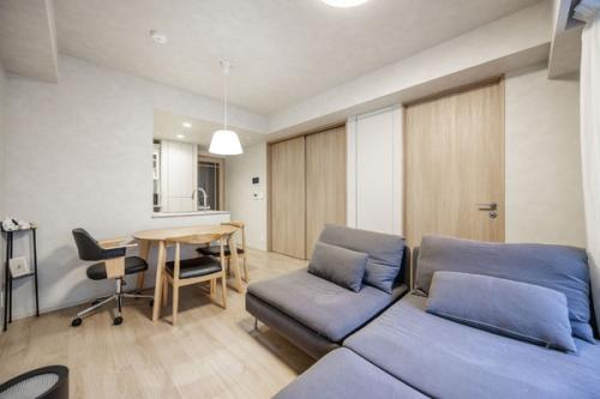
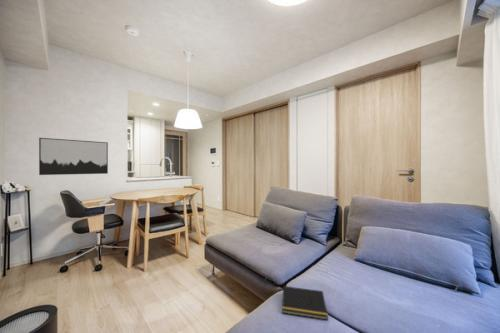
+ wall art (76, 157)
+ notepad (303, 301)
